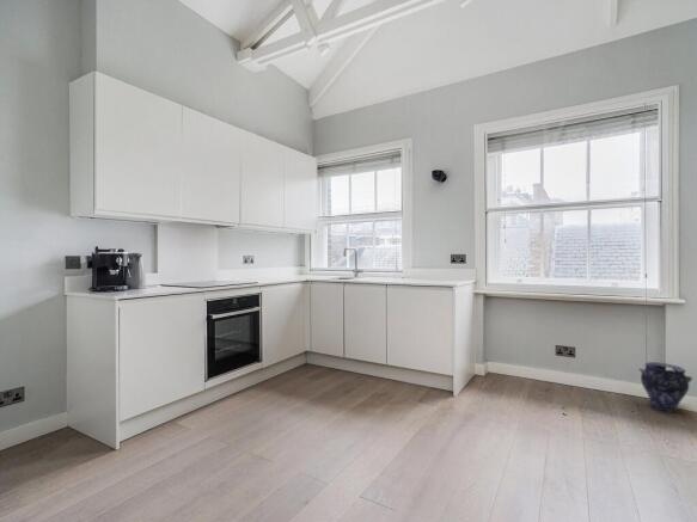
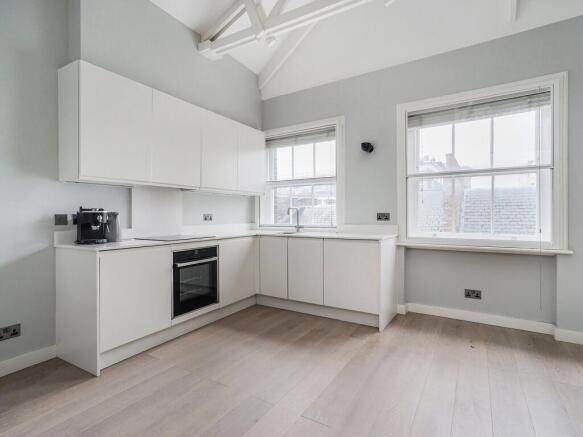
- vase (664, 387)
